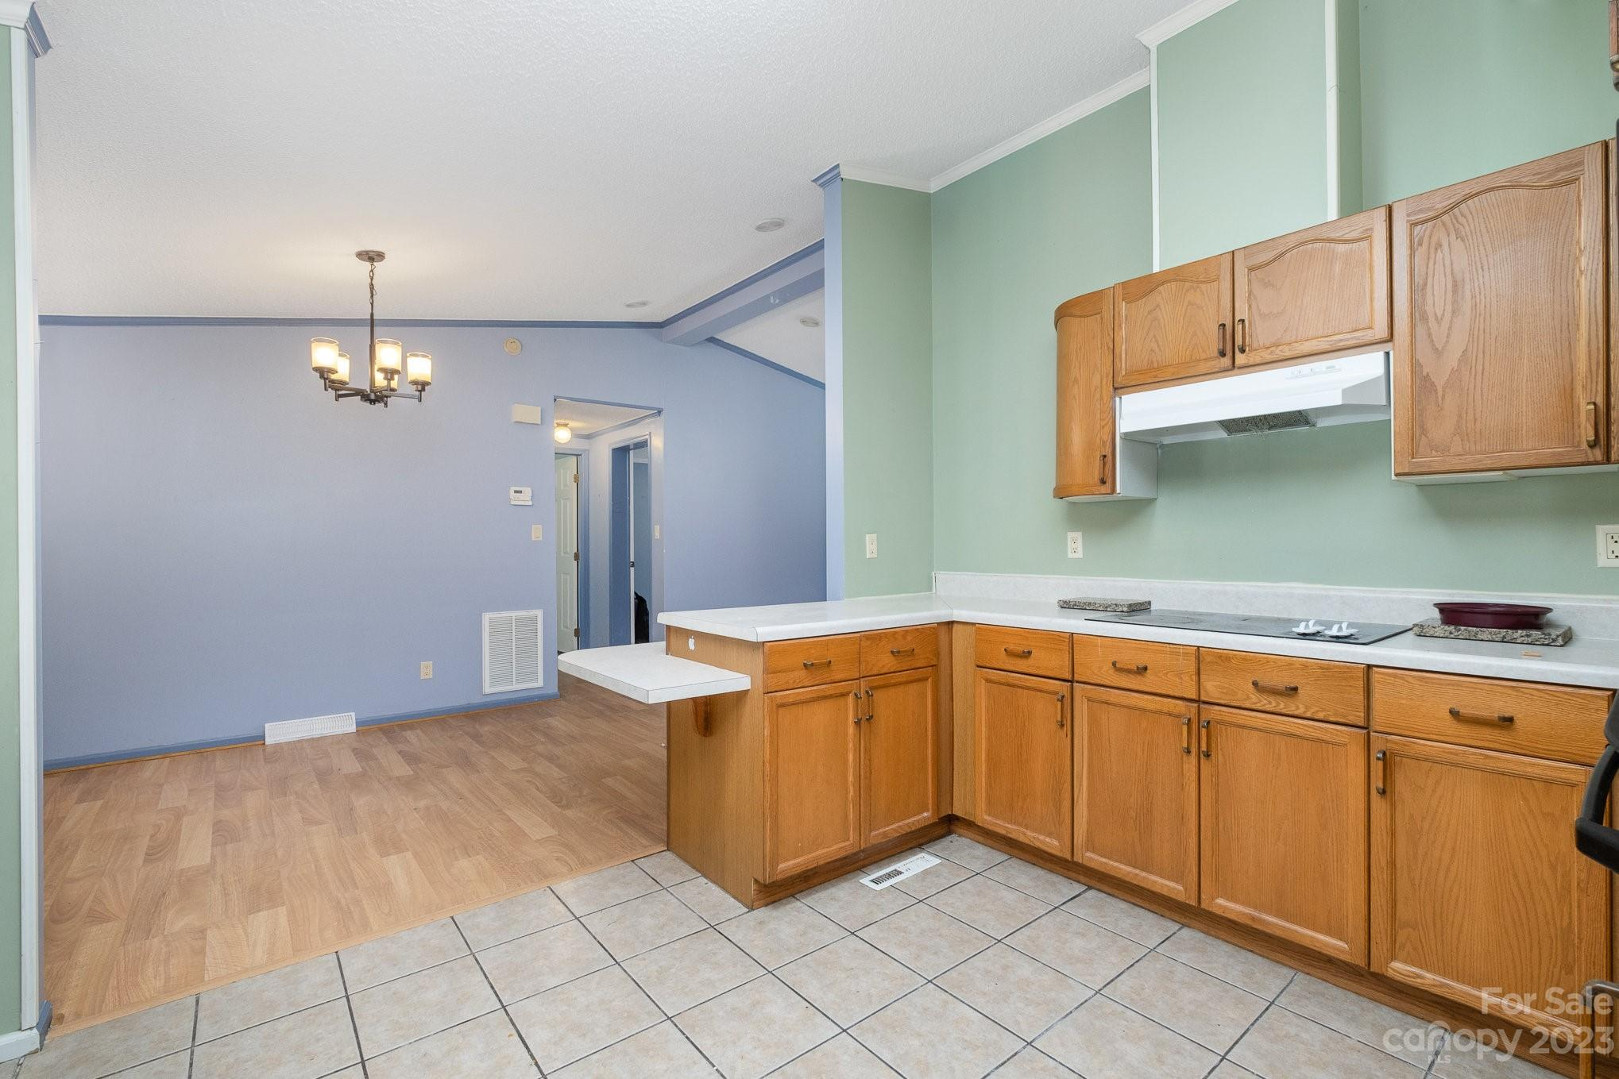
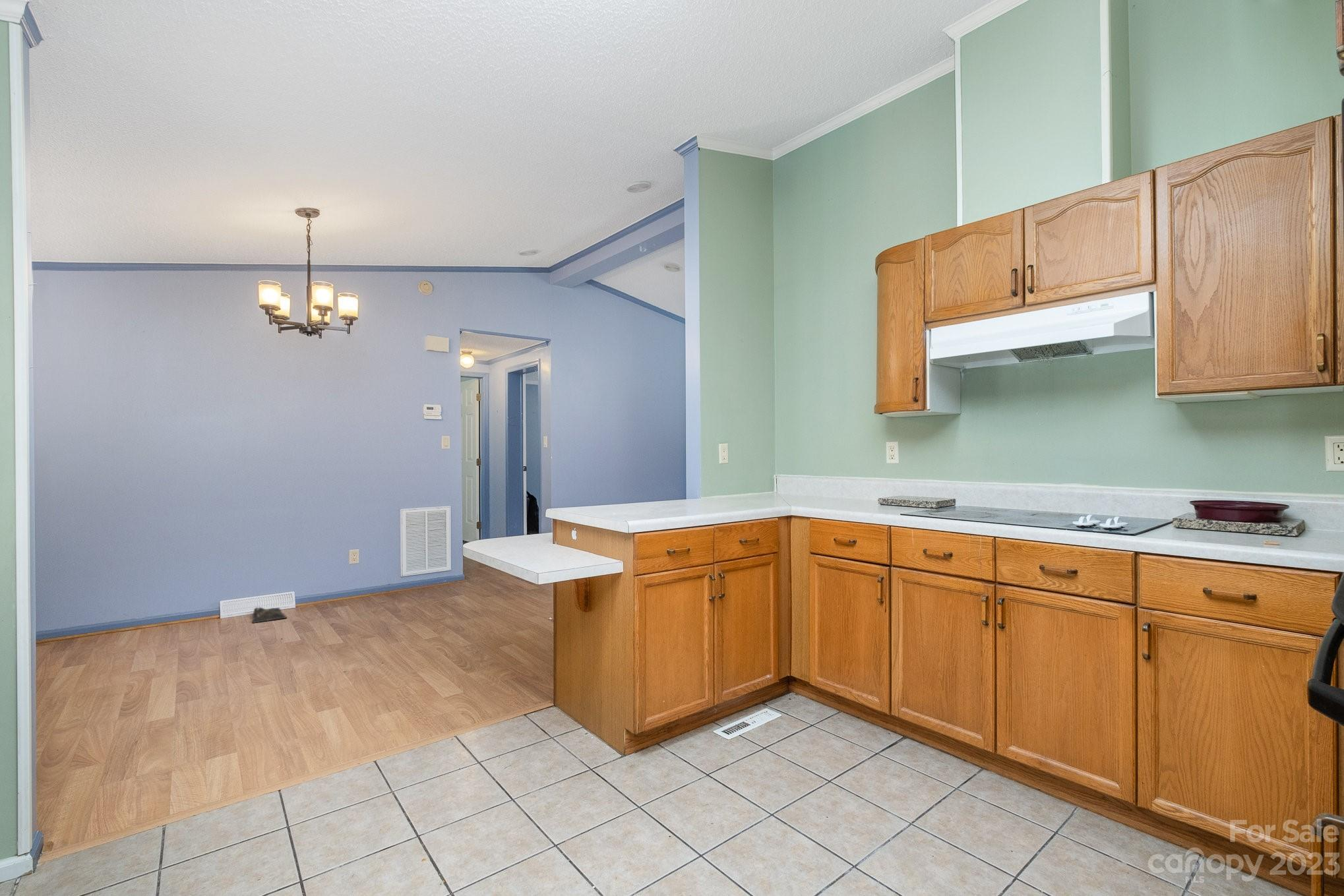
+ bag (270, 612)
